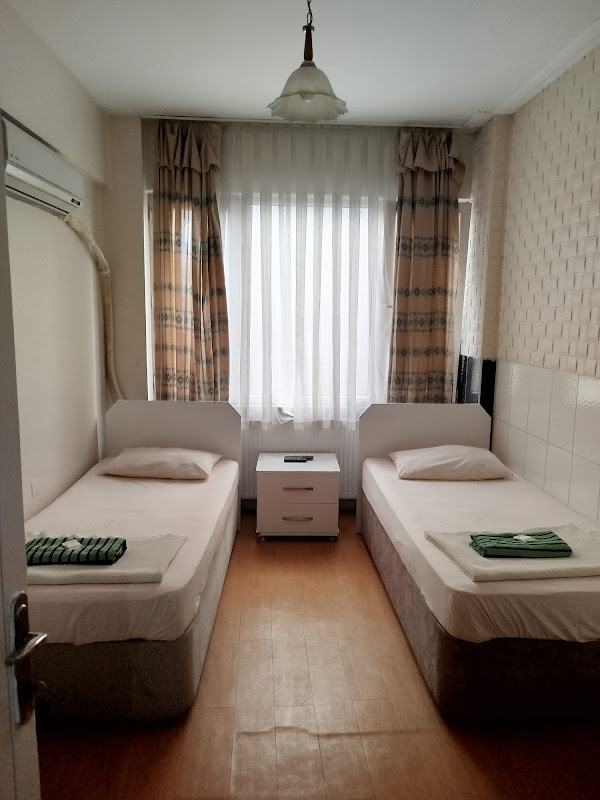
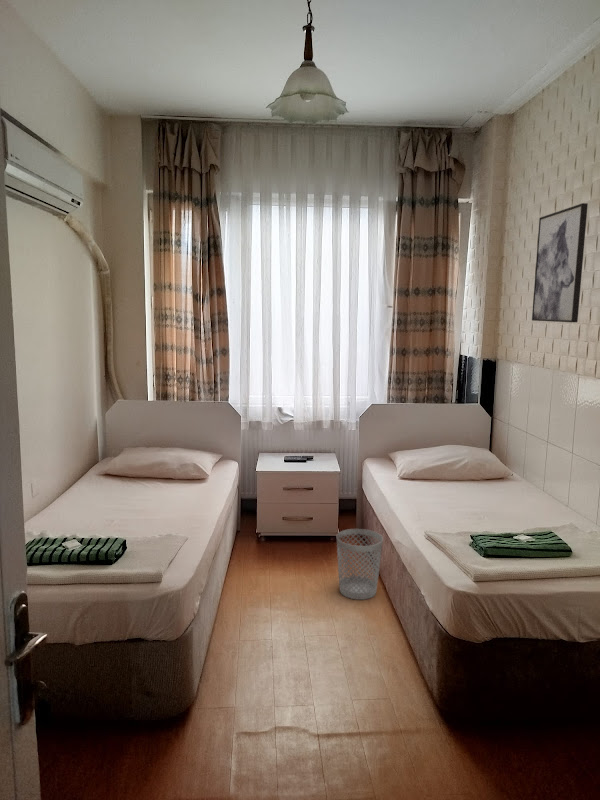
+ wastebasket (358, 564)
+ wall art (557, 267)
